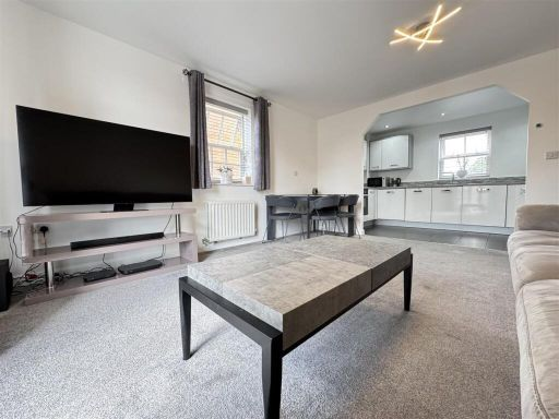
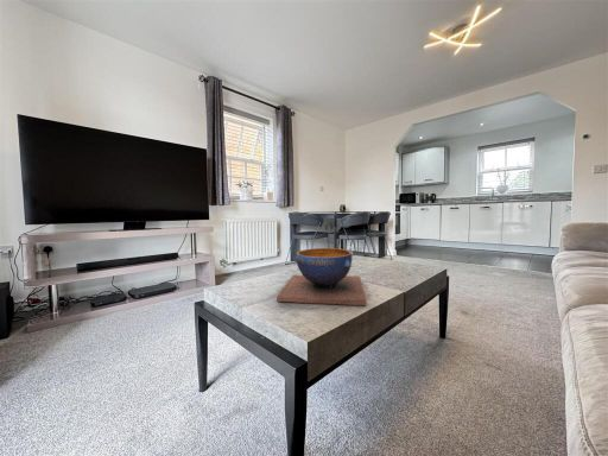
+ decorative bowl (323, 271)
